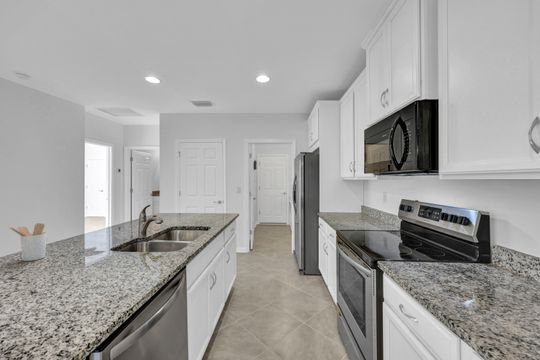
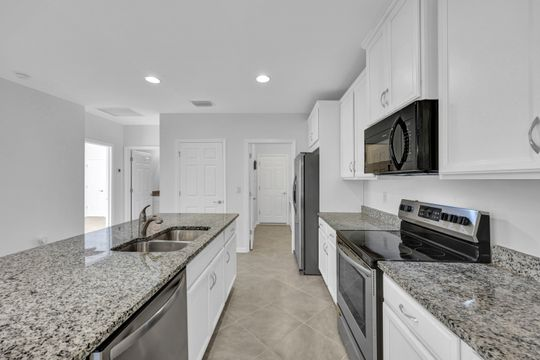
- utensil holder (27, 241)
